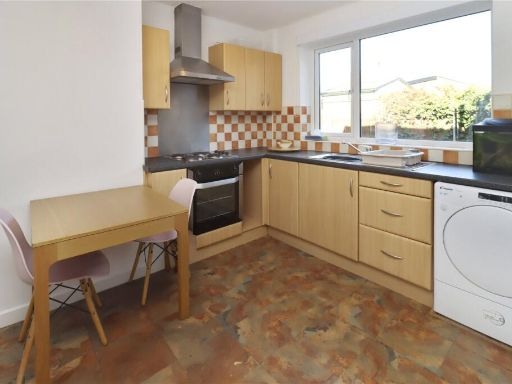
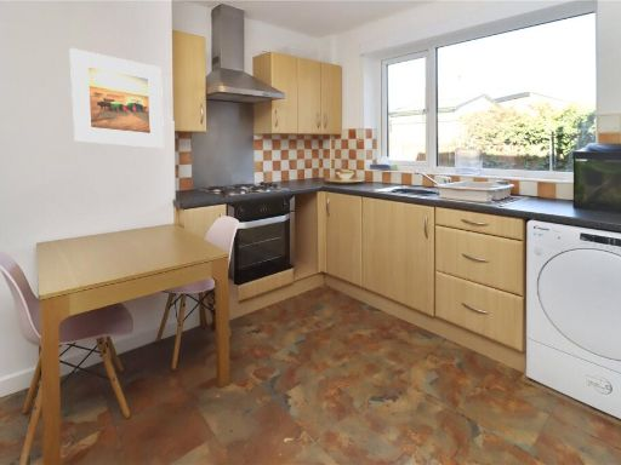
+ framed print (120, 102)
